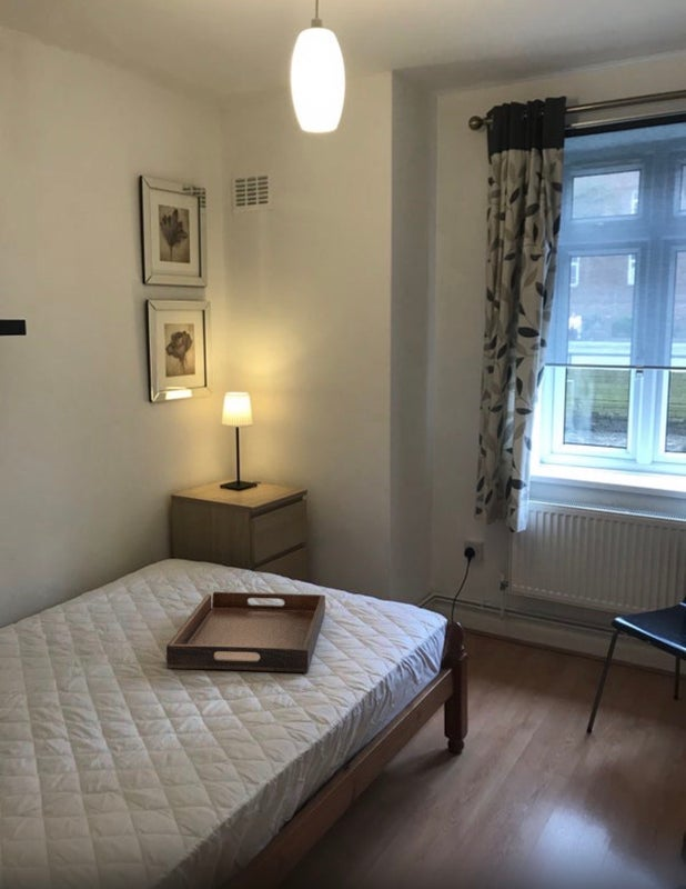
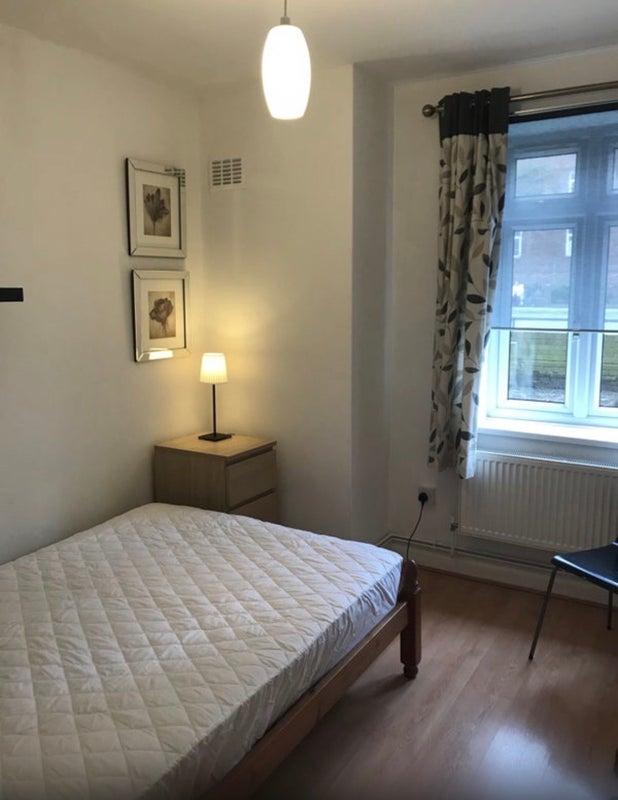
- serving tray (253, 627)
